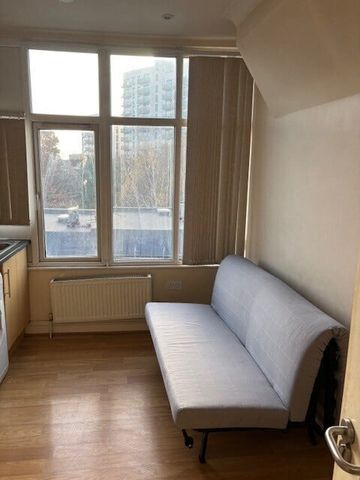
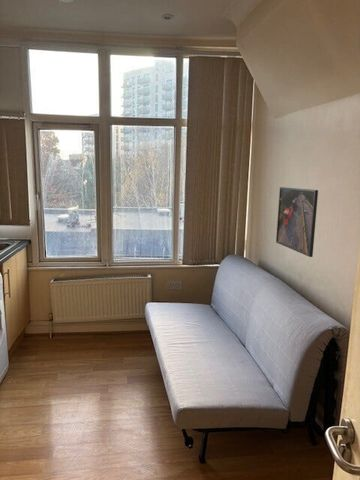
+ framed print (294, 219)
